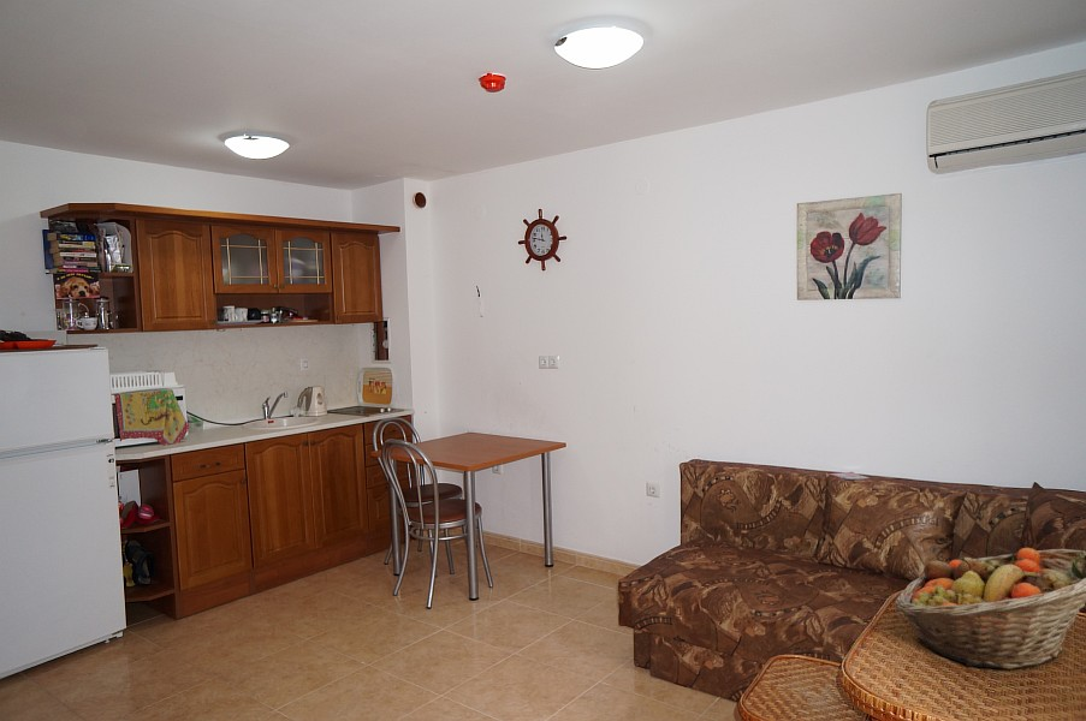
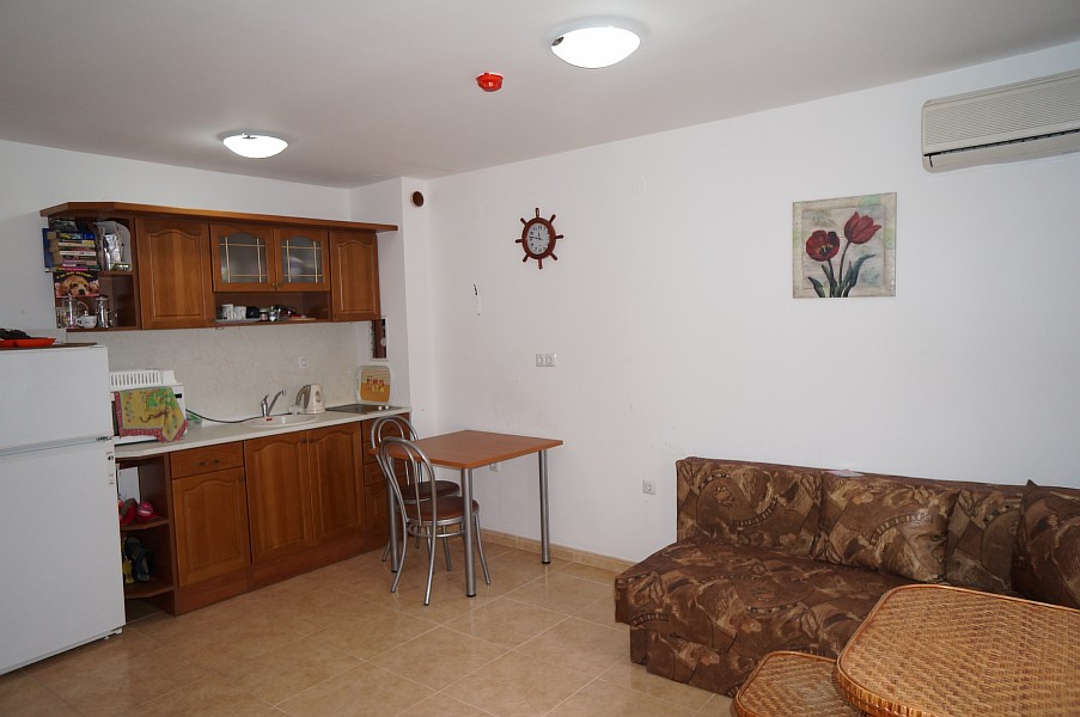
- fruit basket (996, 596)
